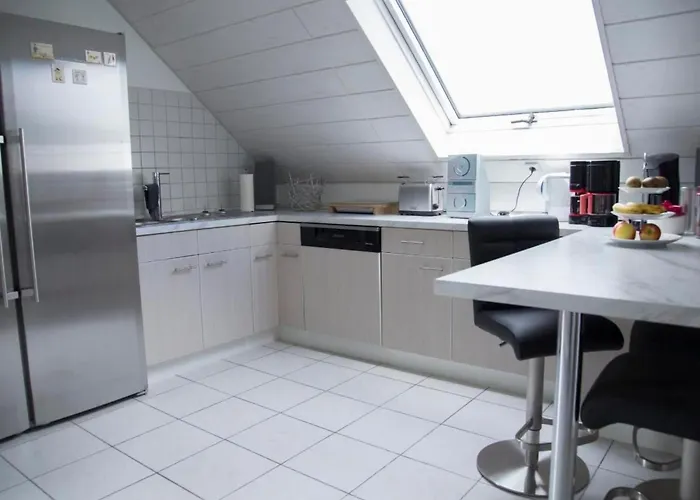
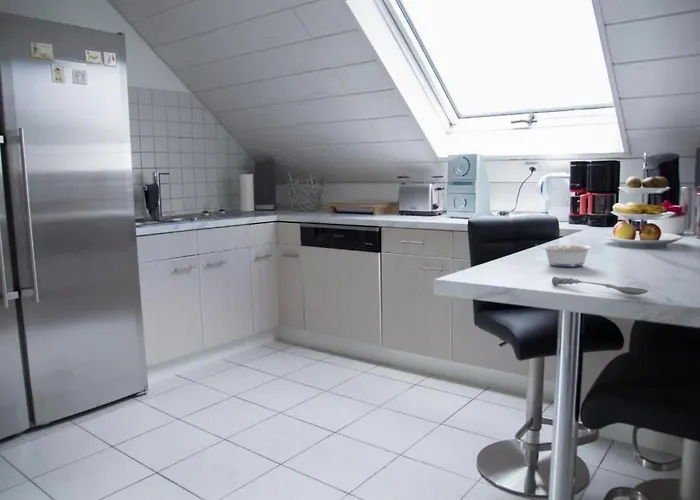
+ soupspoon (597, 284)
+ legume (565, 254)
